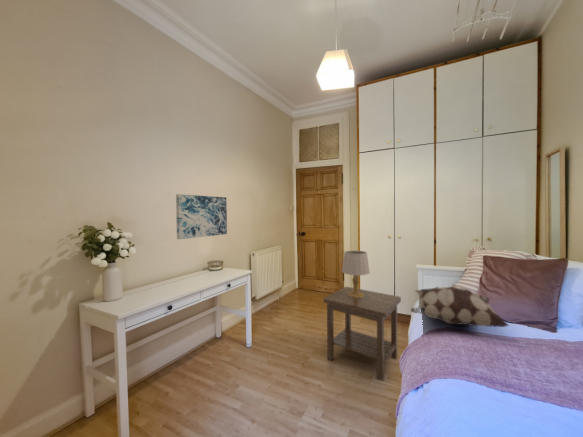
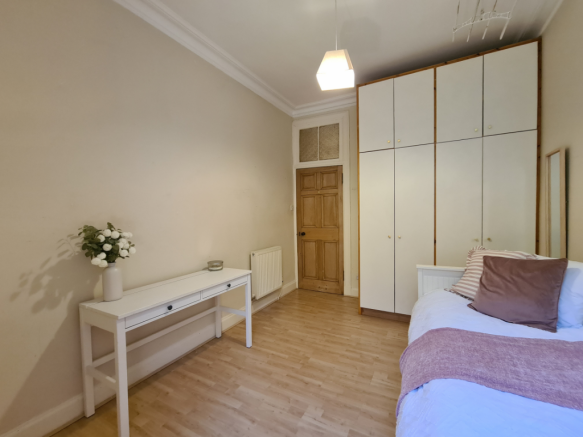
- side table (361, 333)
- decorative pillow (452, 305)
- wall art (204, 216)
- table lamp (355, 273)
